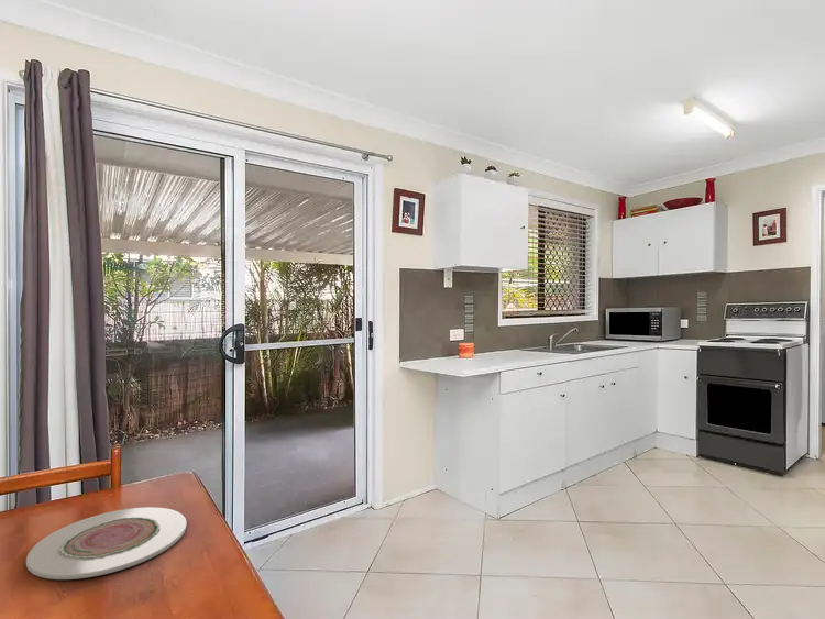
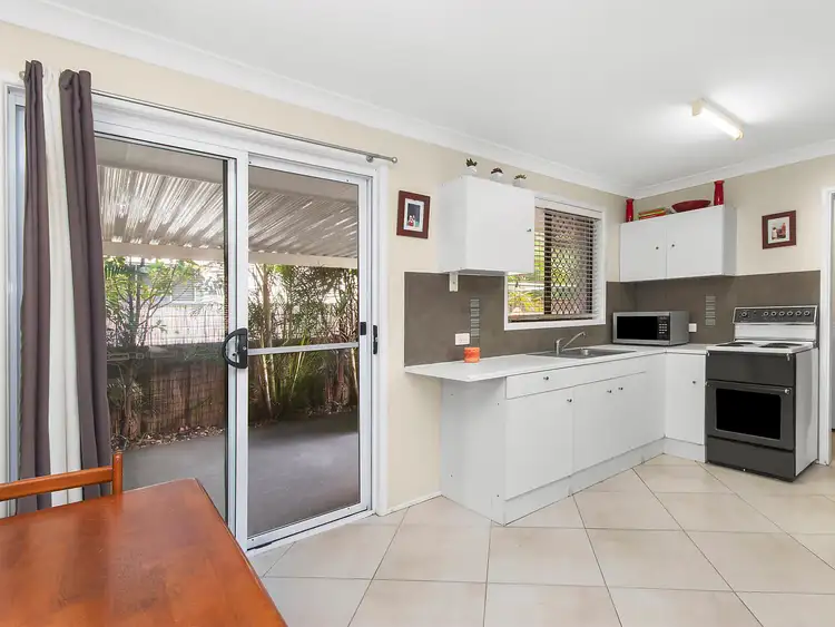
- plate (112, 537)
